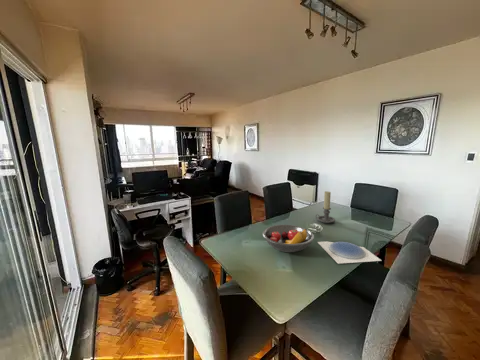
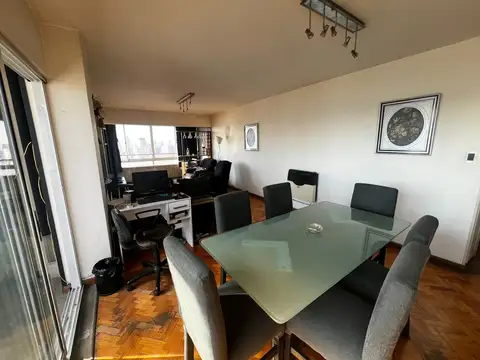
- candle holder (325, 206)
- plate (346, 248)
- fruit bowl (287, 238)
